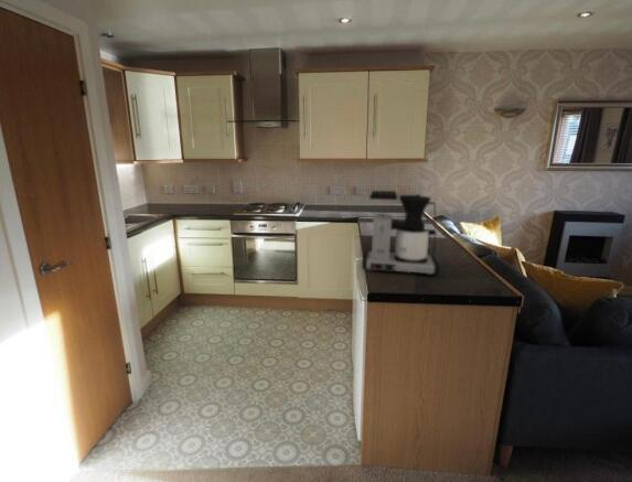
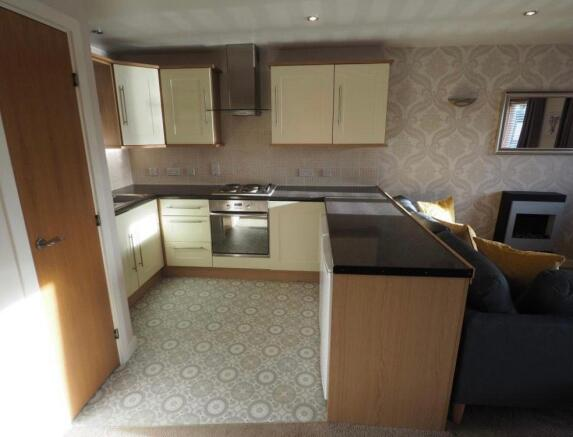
- coffee maker (400, 232)
